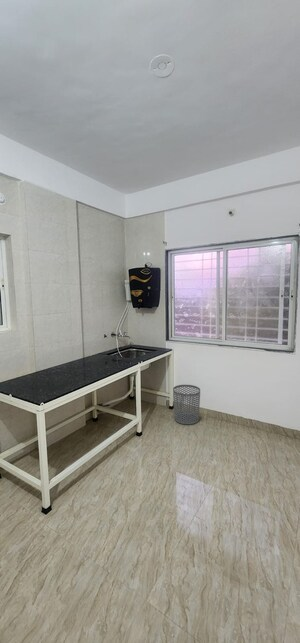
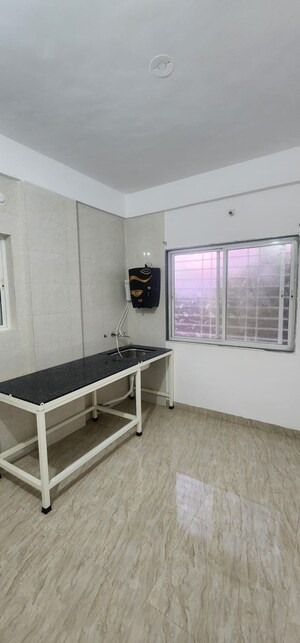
- waste bin (186, 403)
